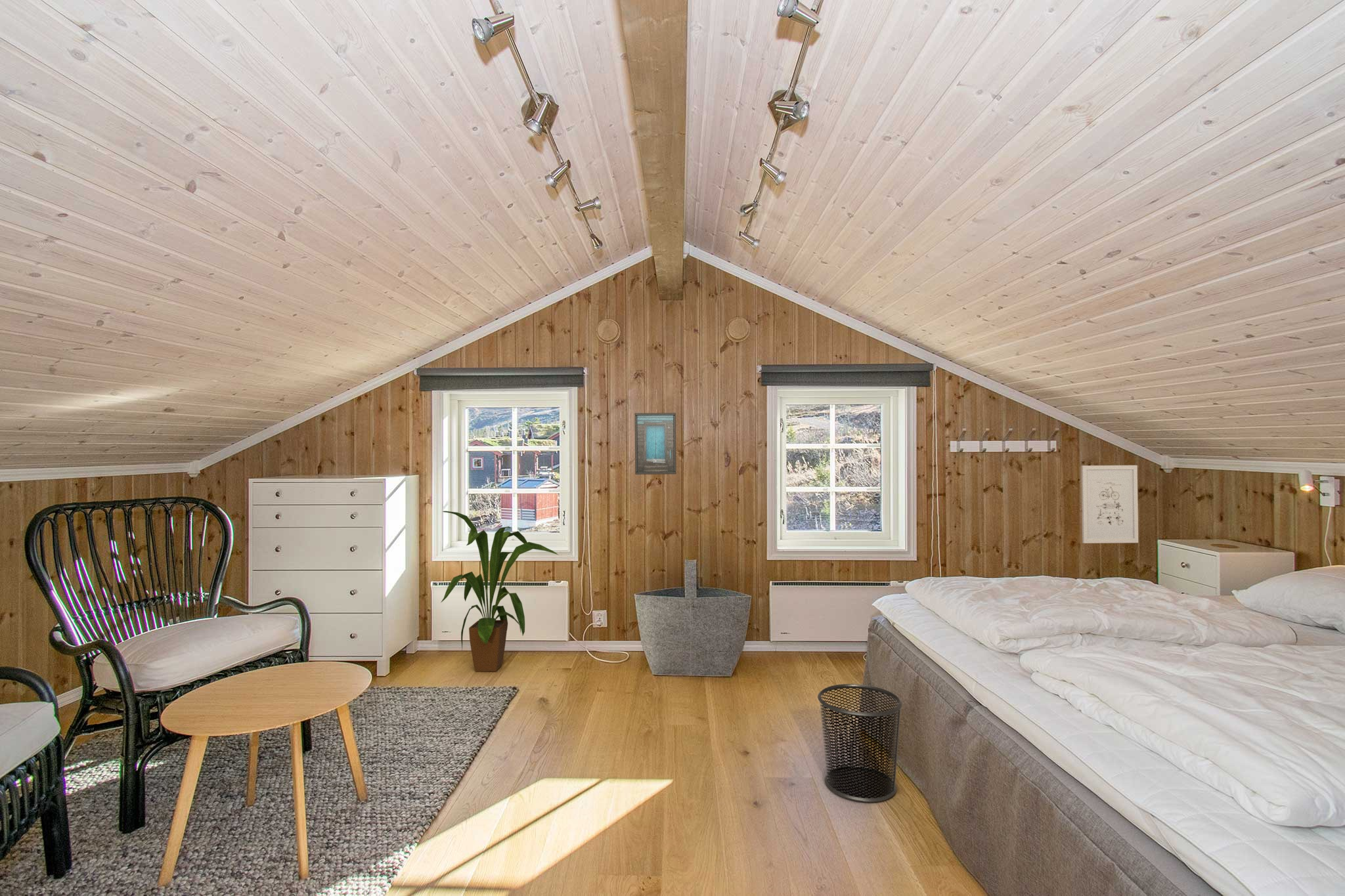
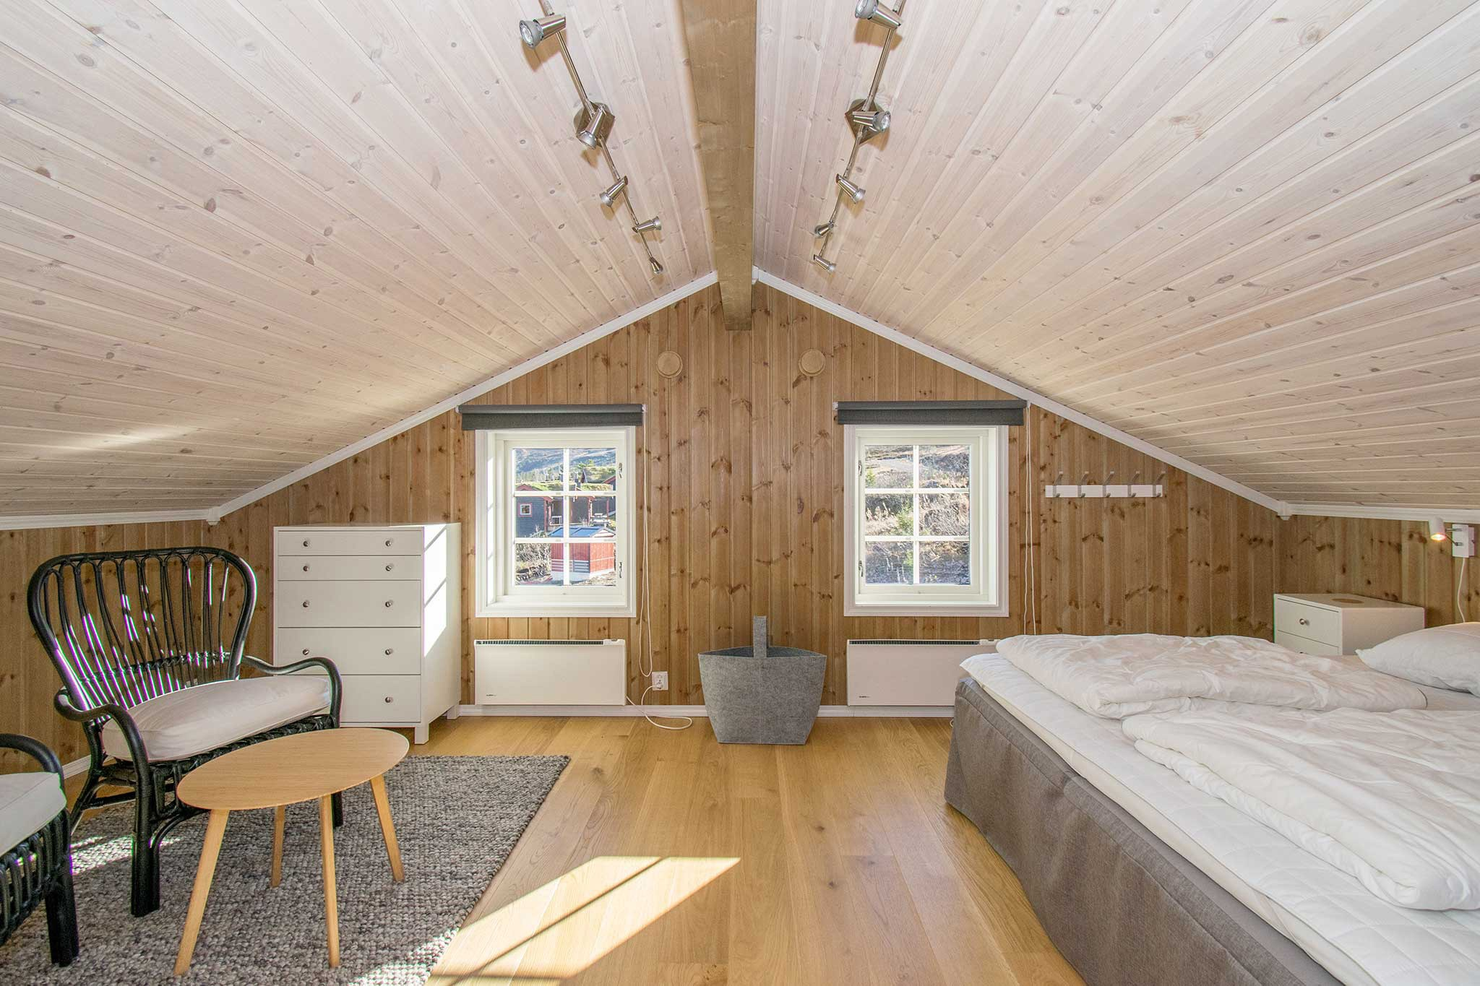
- waste bin (859, 741)
- wall art (1109, 504)
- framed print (655, 443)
- house plant (501, 589)
